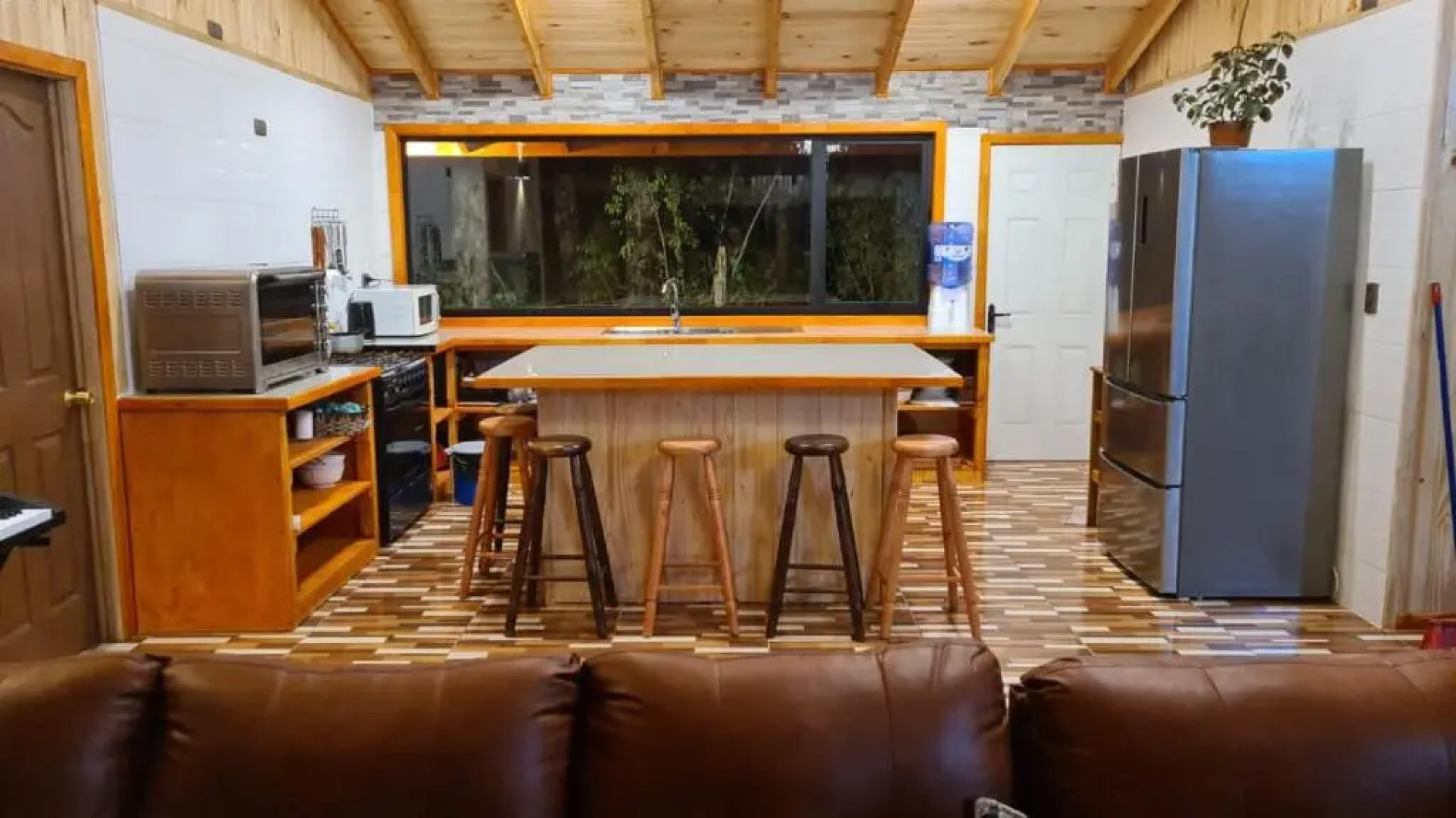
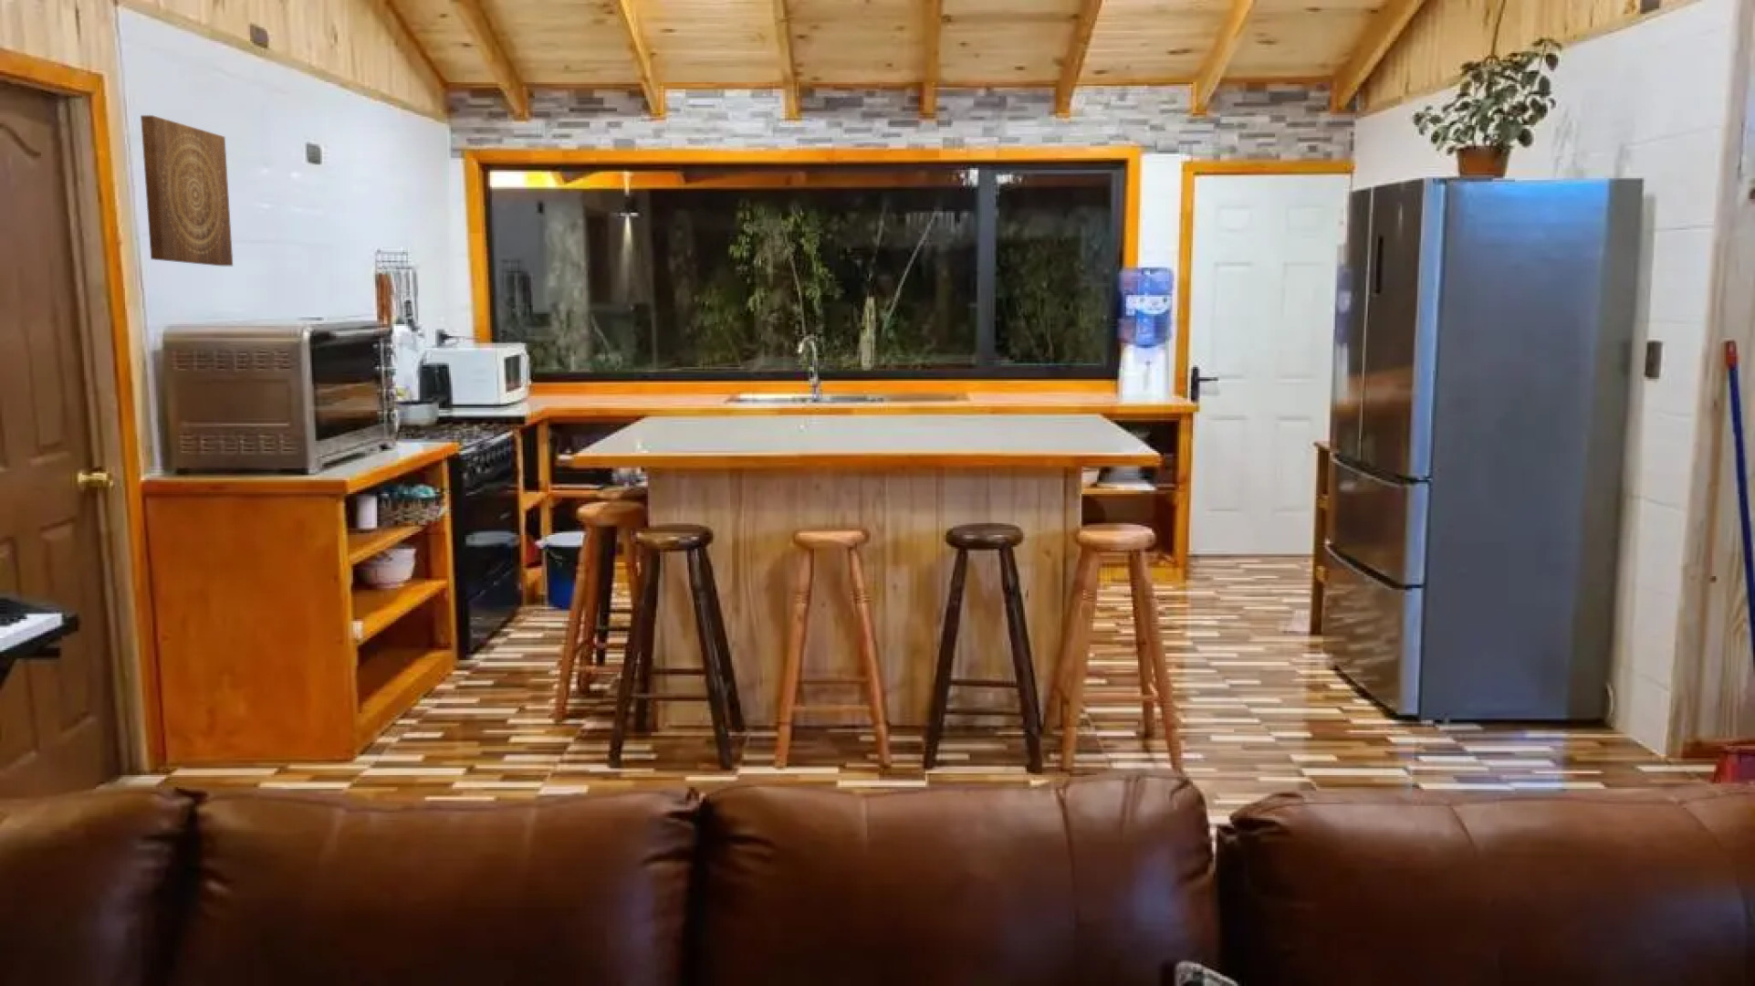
+ wall art (189, 194)
